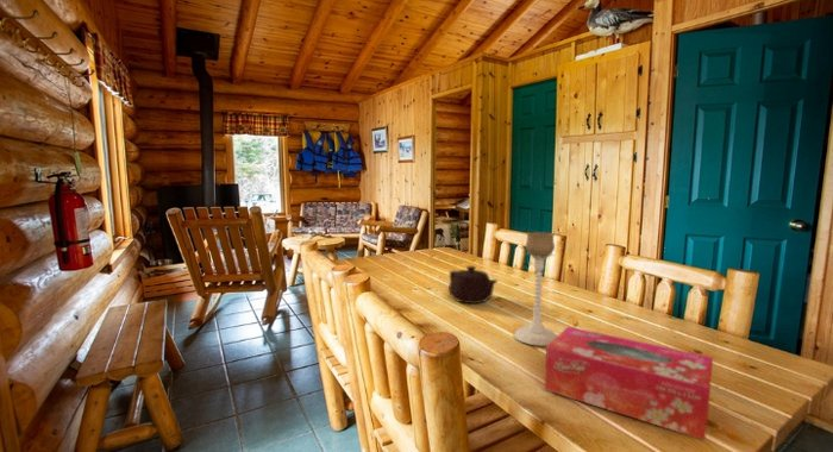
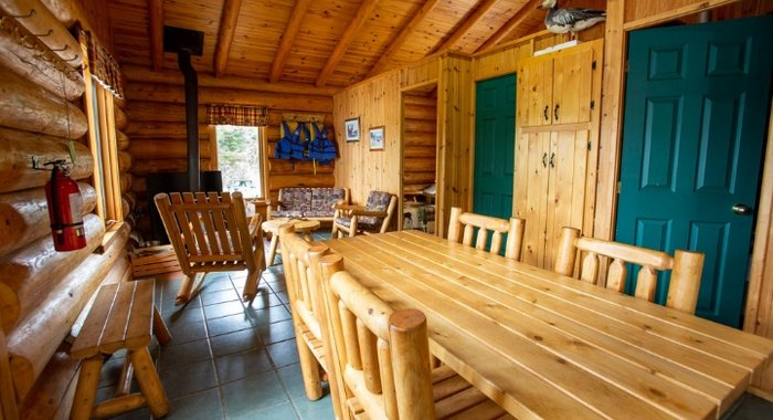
- candle holder (538, 285)
- tissue box (625, 373)
- teapot (471, 283)
